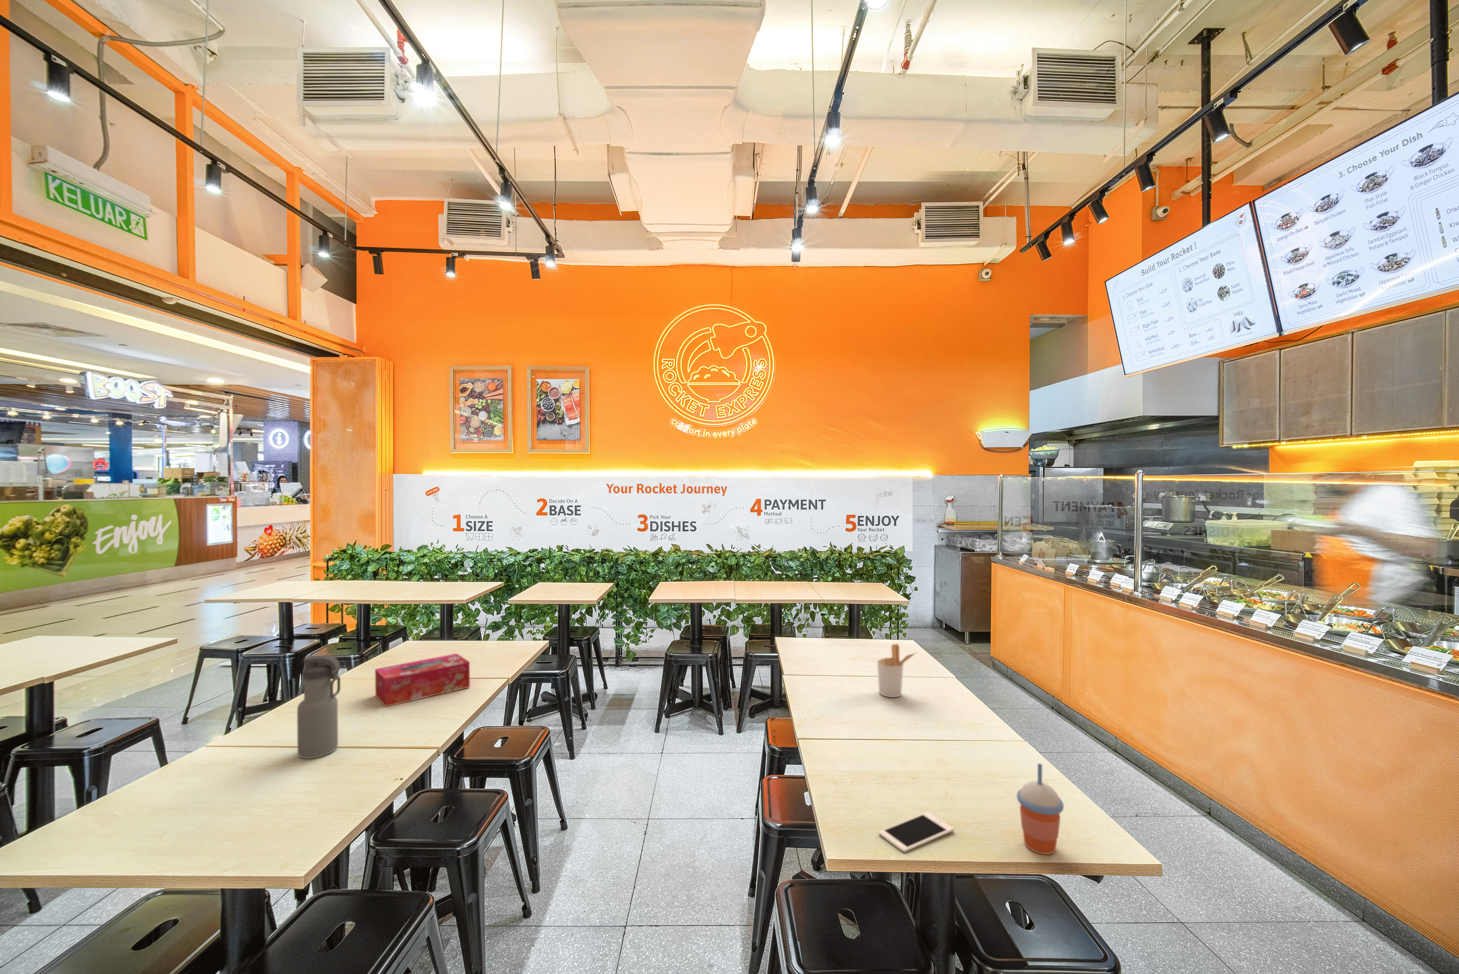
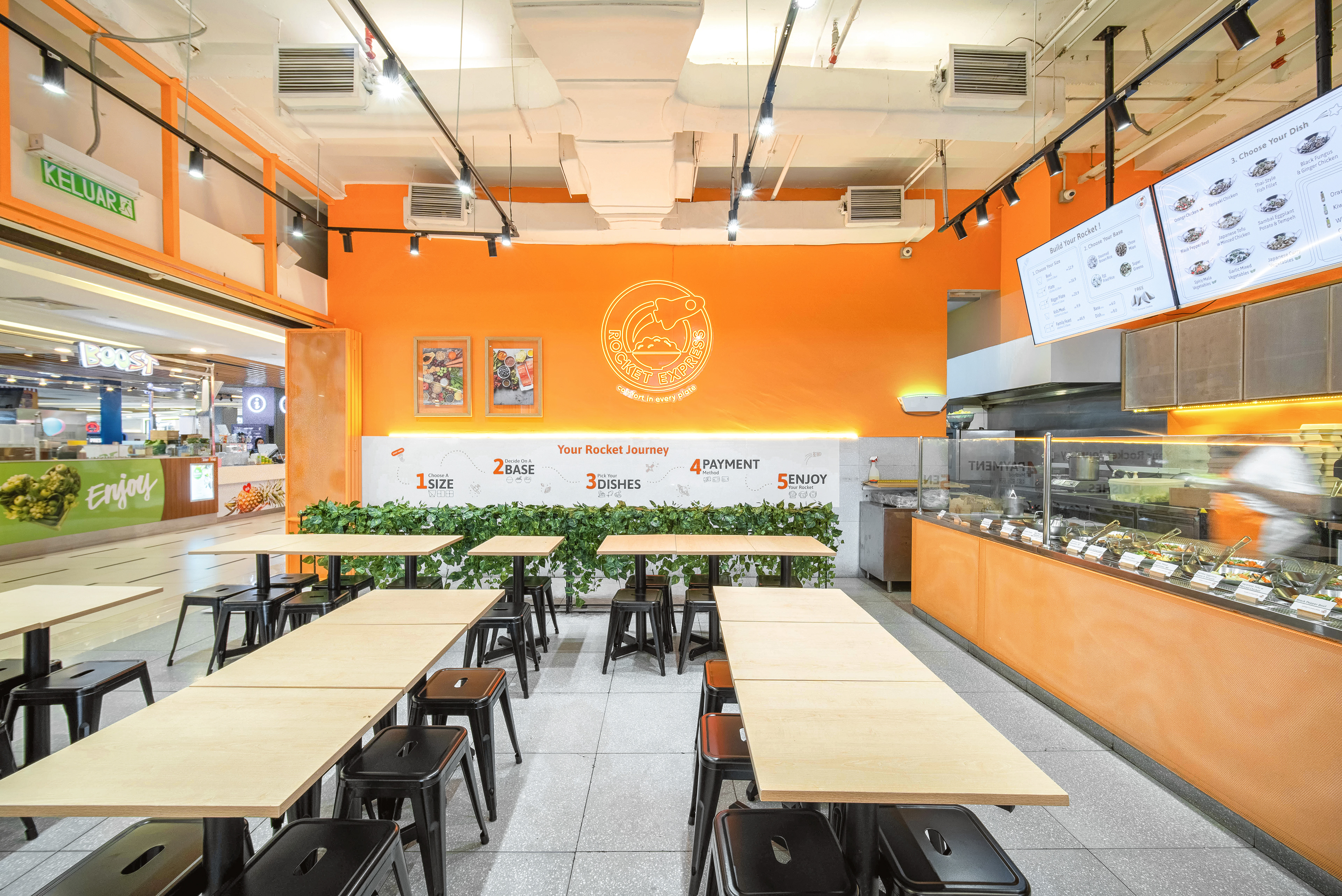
- utensil holder (897, 671)
- cup with straw (1039, 806)
- water bottle (319, 704)
- tissue box (423, 678)
- cell phone (916, 832)
